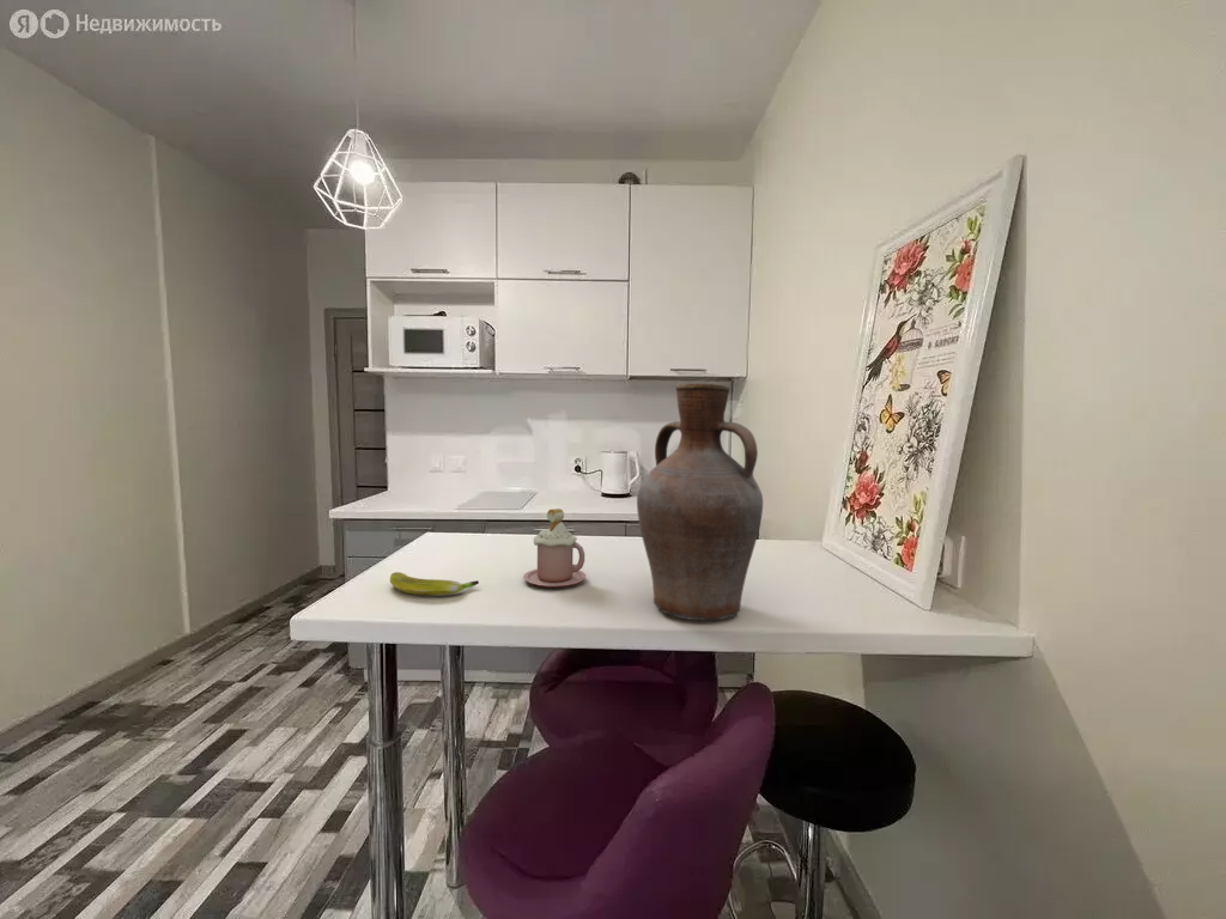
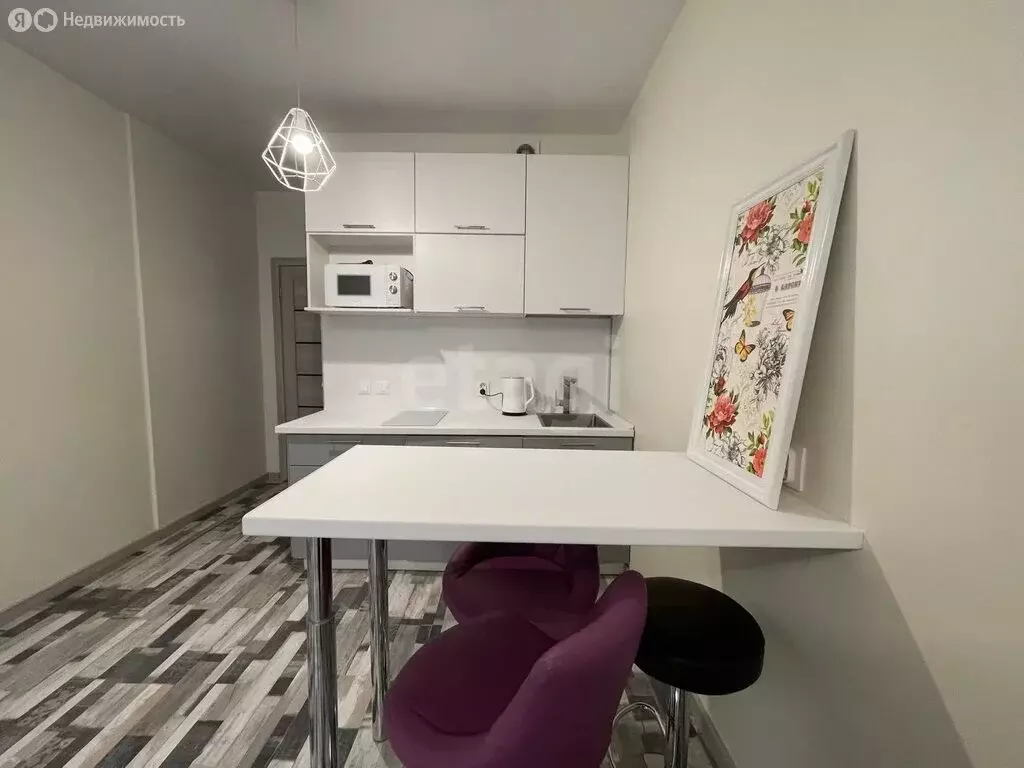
- banana (426, 582)
- vase (698, 497)
- mug (554, 544)
